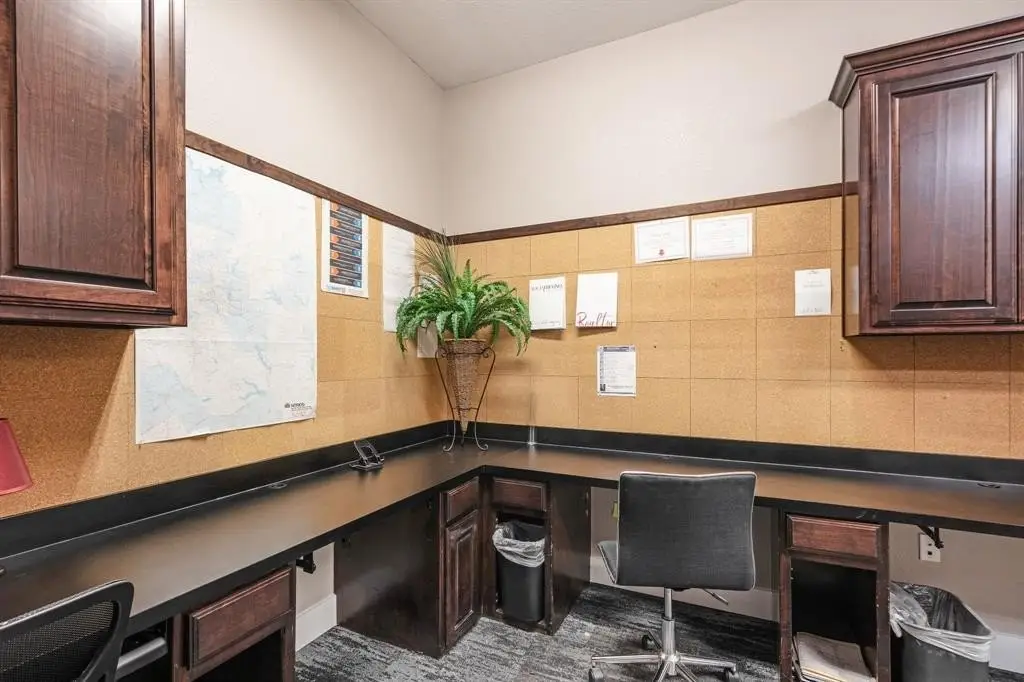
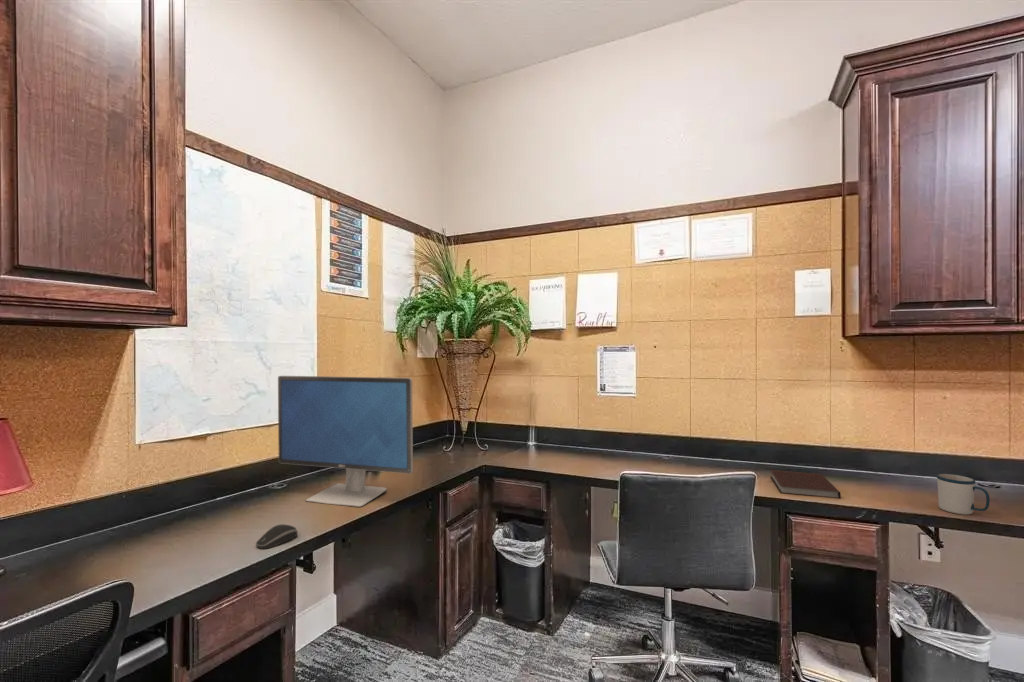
+ mug (959, 494)
+ computer mouse (277, 534)
+ notebook (802, 483)
+ monitor (347, 436)
